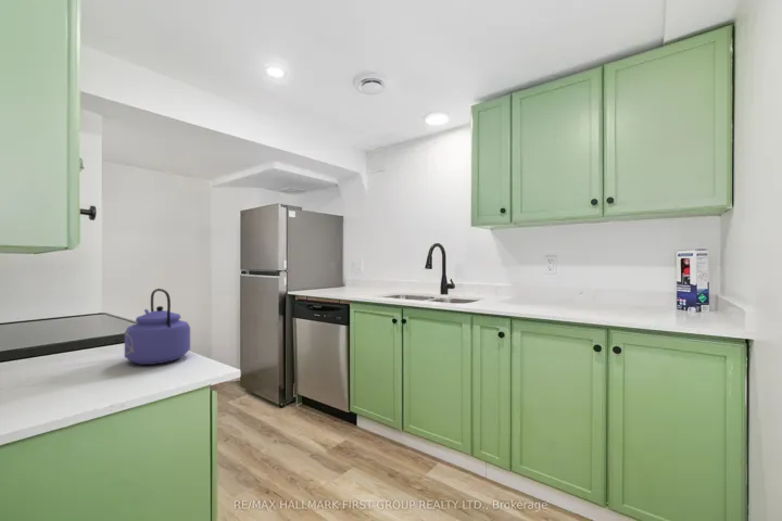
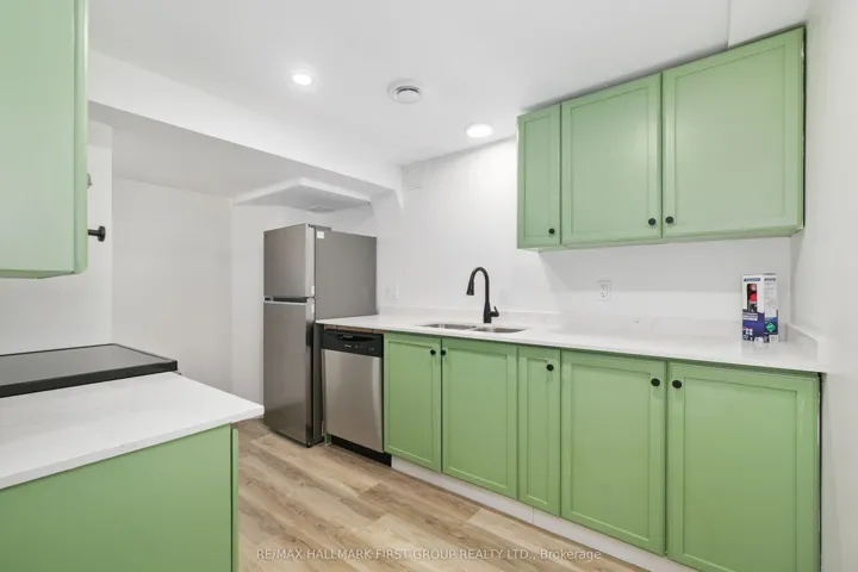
- kettle (156, 322)
